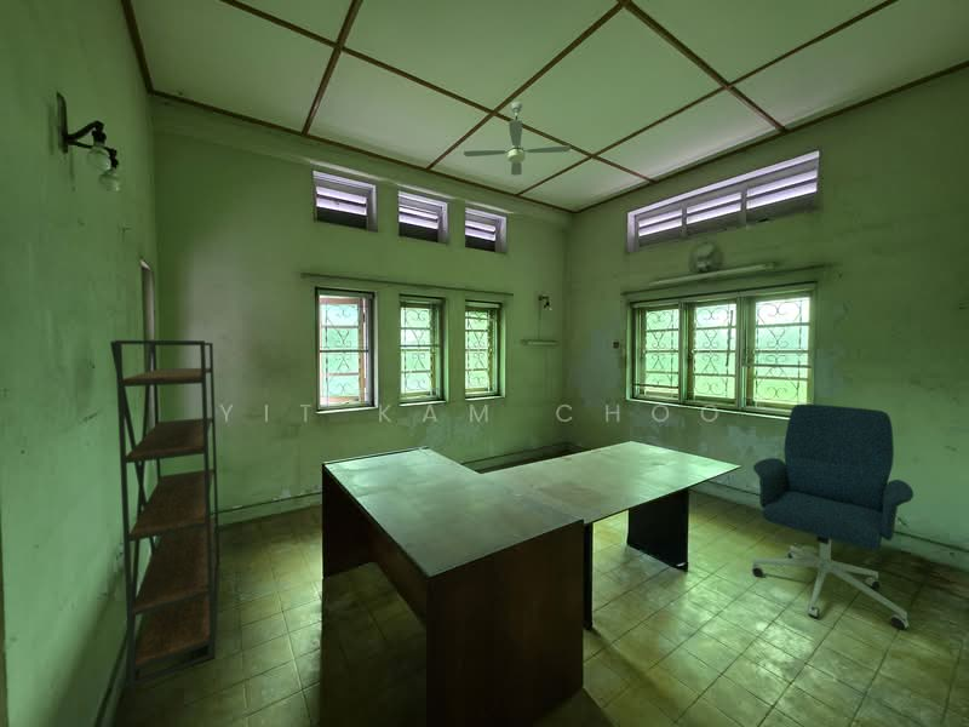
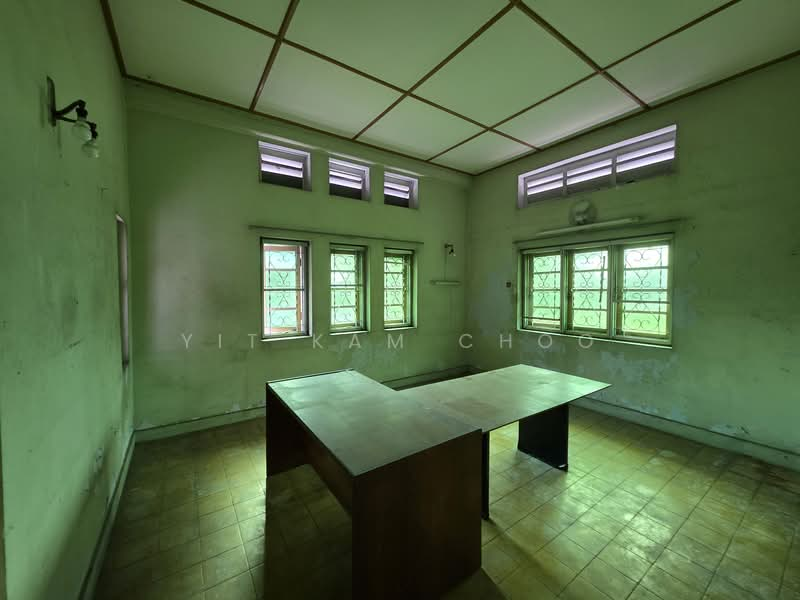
- ceiling fan (516, 132)
- office chair (827, 502)
- bookshelf (177, 480)
